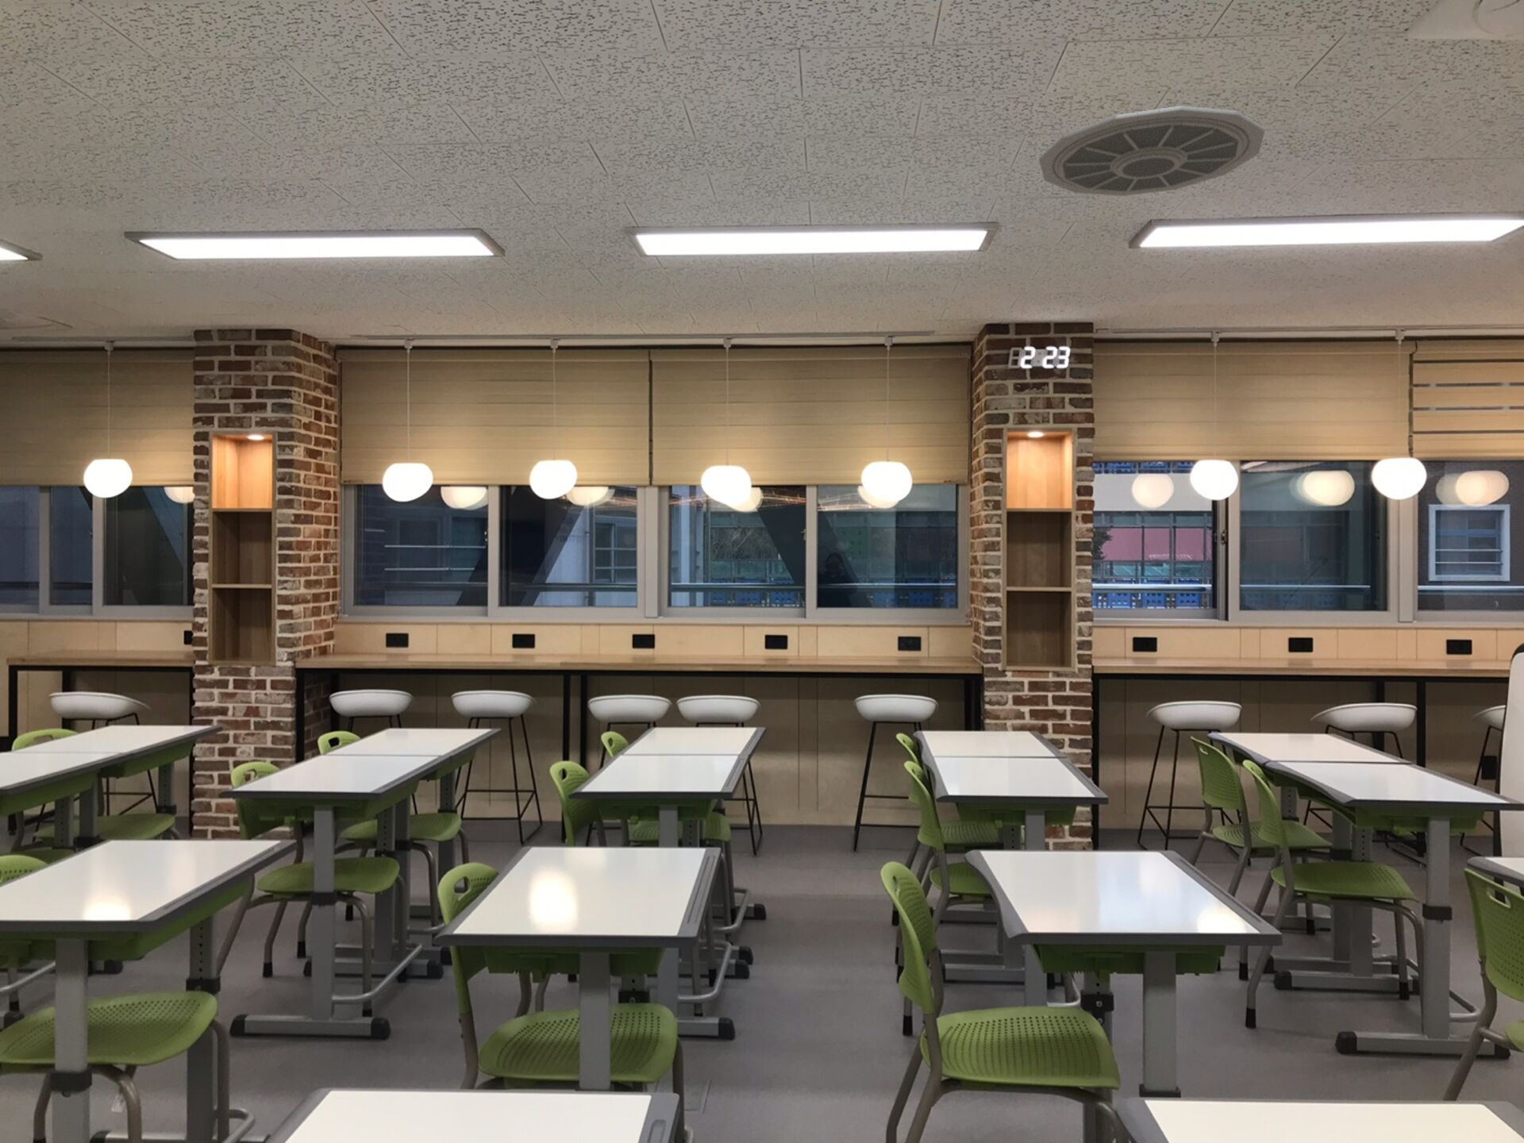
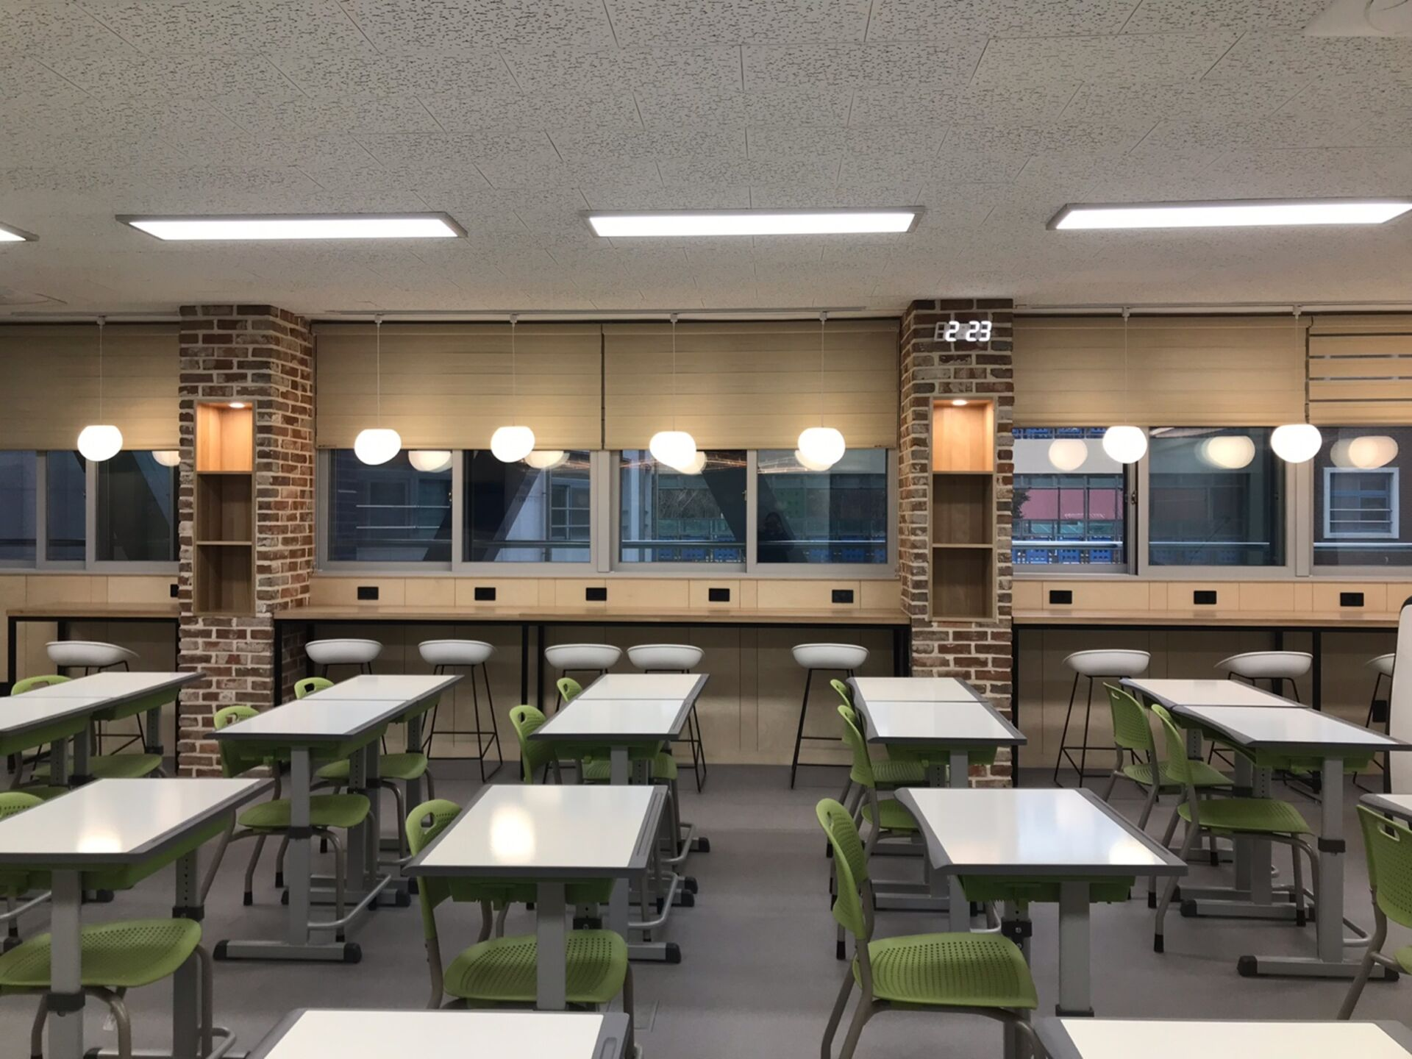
- ceiling vent (1147, 161)
